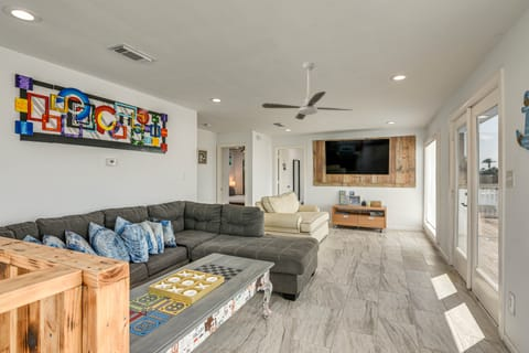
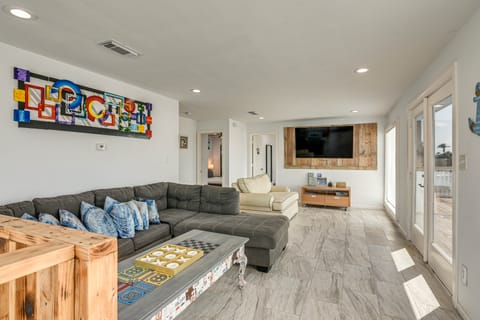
- ceiling fan (307, 88)
